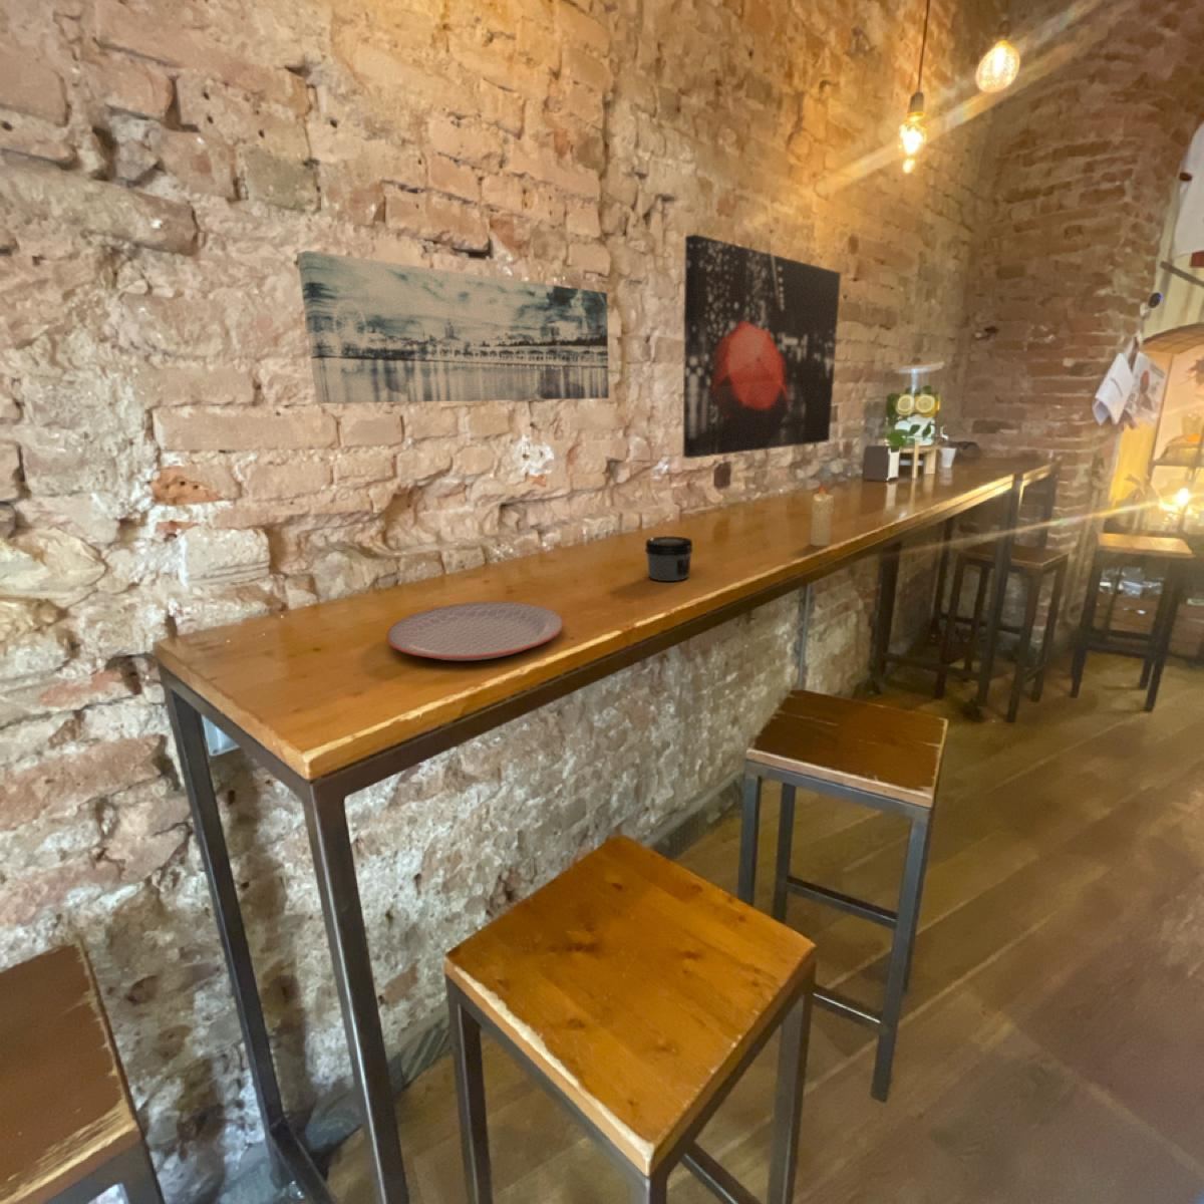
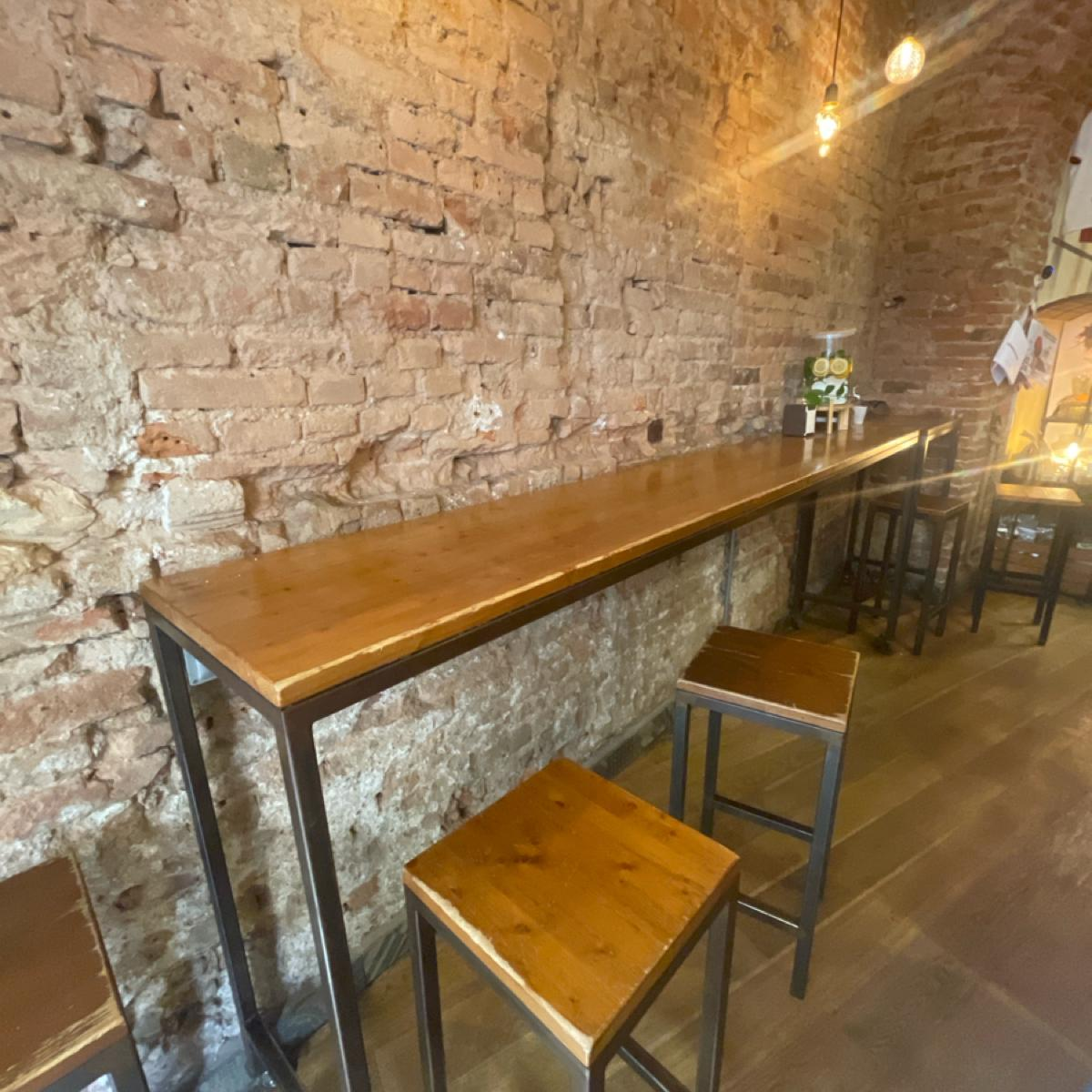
- wall art (483, 340)
- wall art (768, 356)
- jar (668, 558)
- plate (476, 632)
- candle (821, 515)
